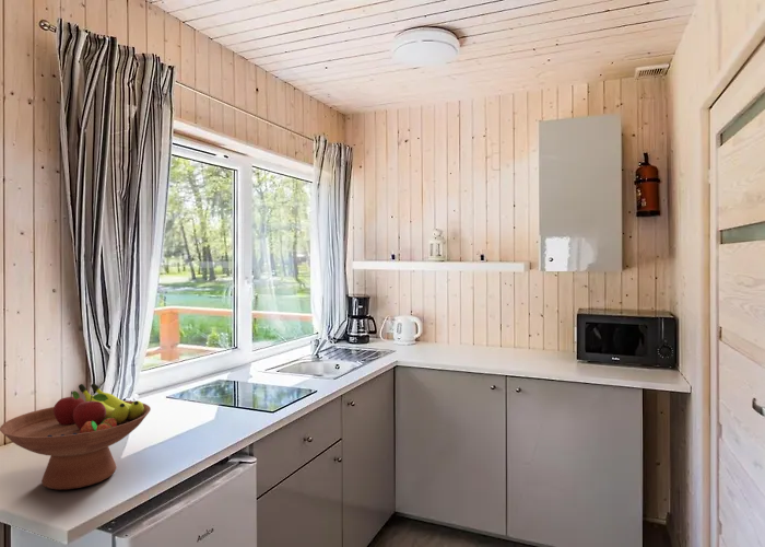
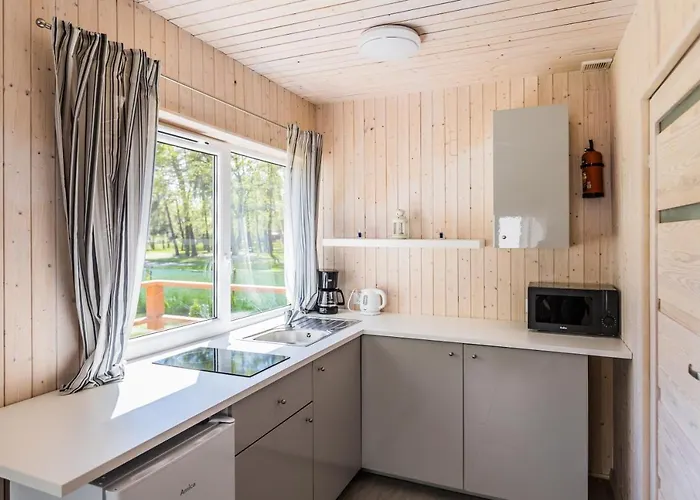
- fruit bowl (80, 434)
